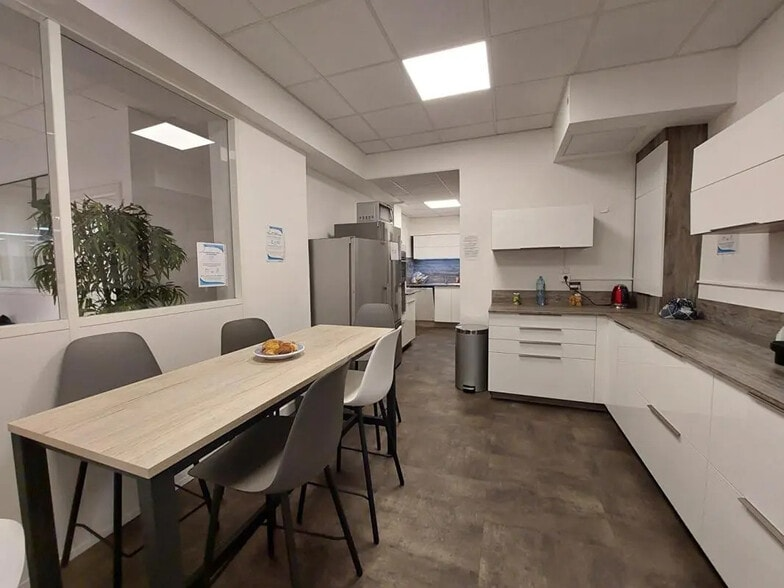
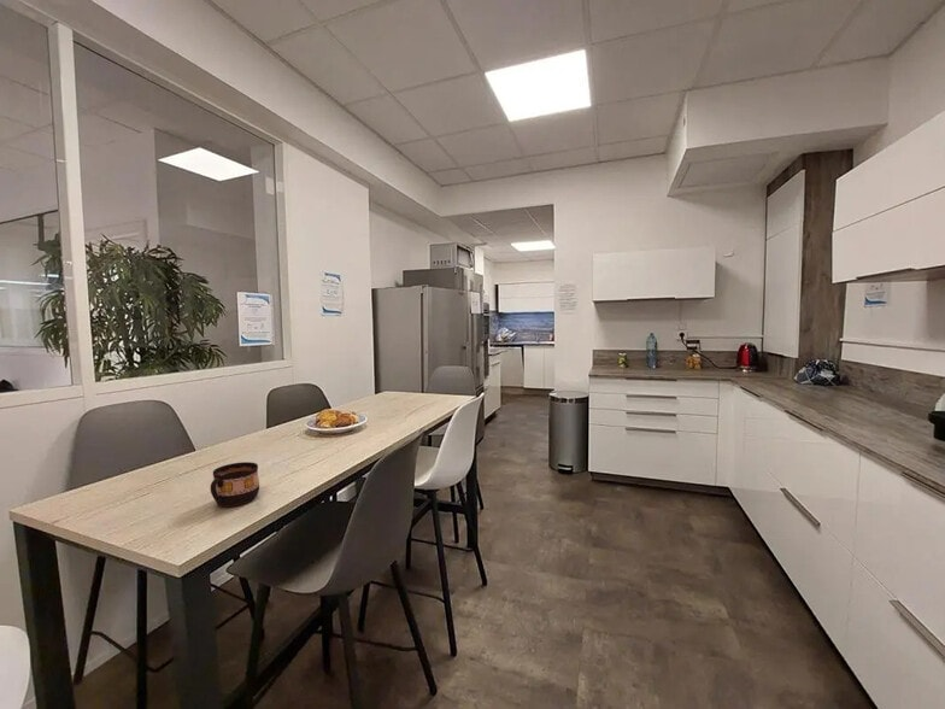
+ cup (233, 485)
